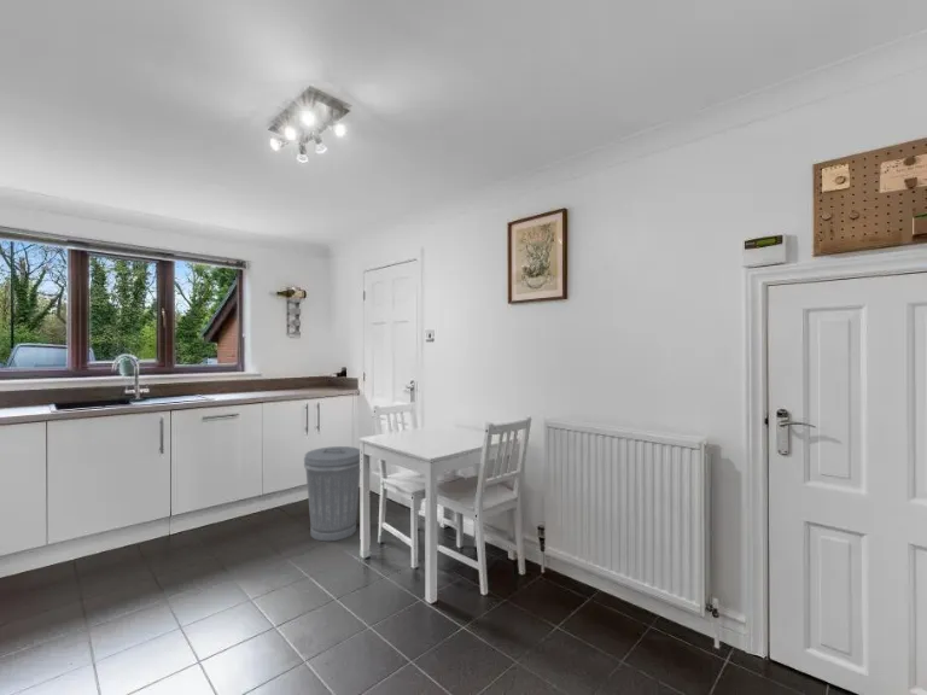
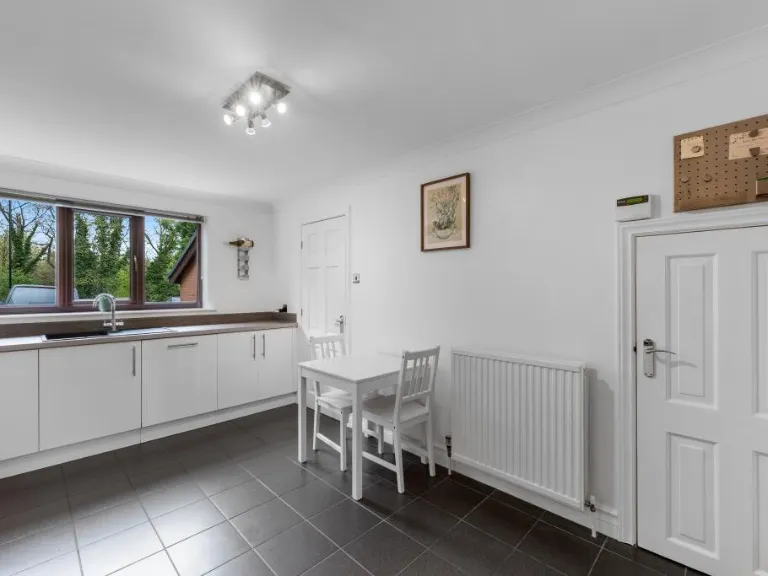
- trash can (333, 490)
